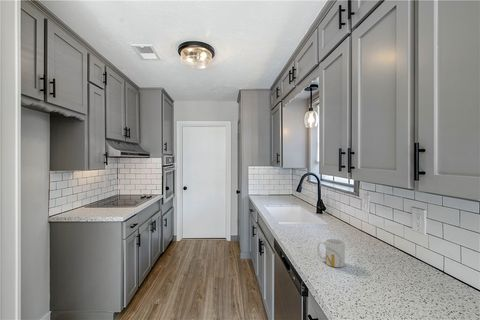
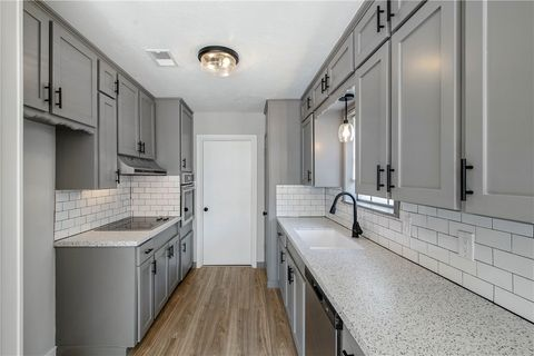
- mug (331, 252)
